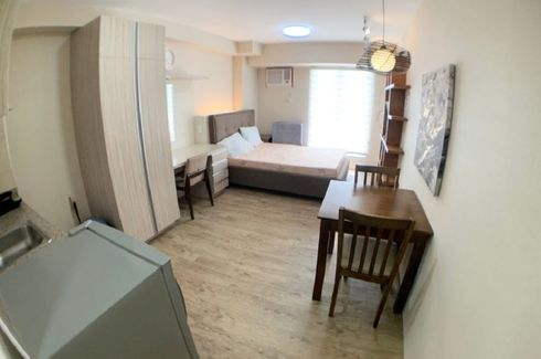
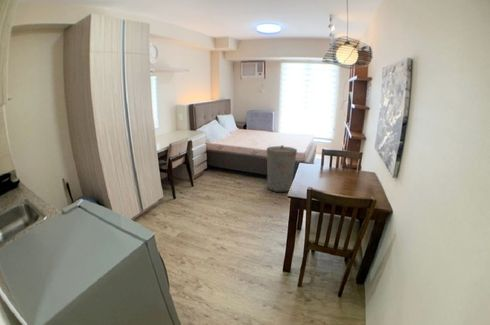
+ trash can (280, 167)
